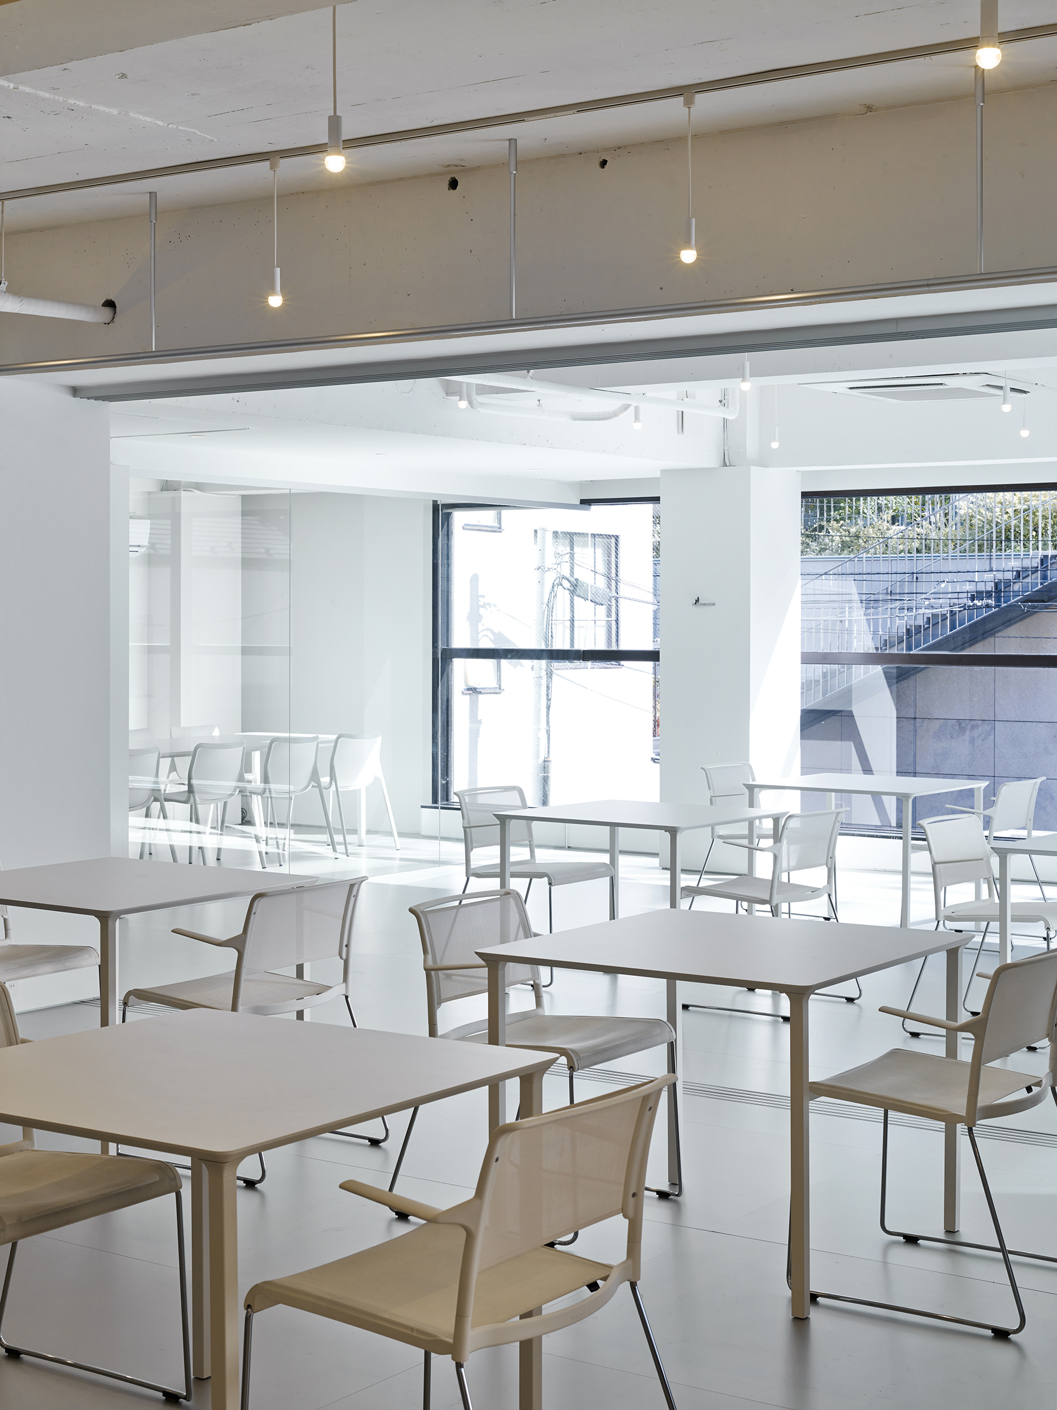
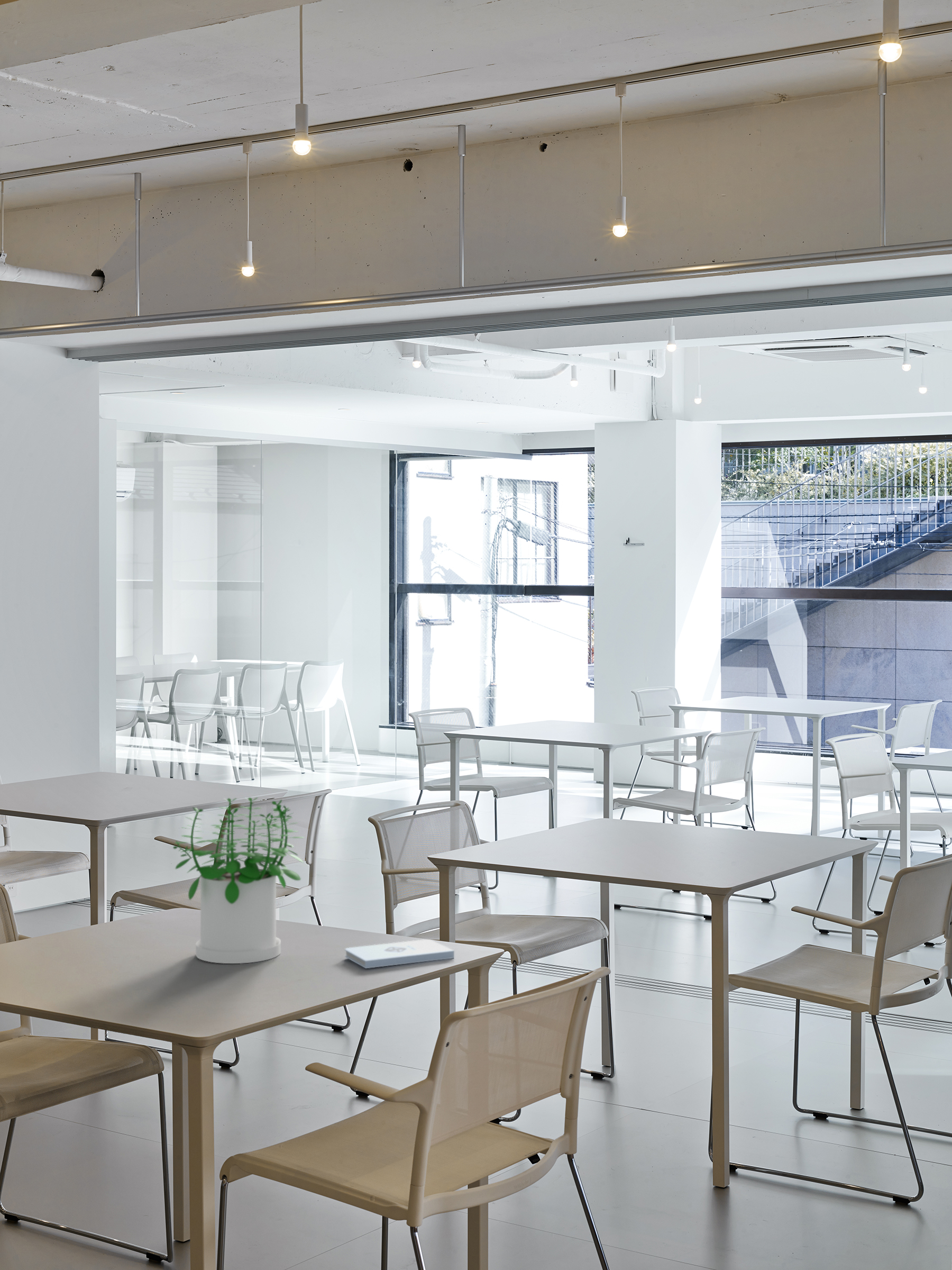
+ potted plant (246, 876)
+ notepad (398, 953)
